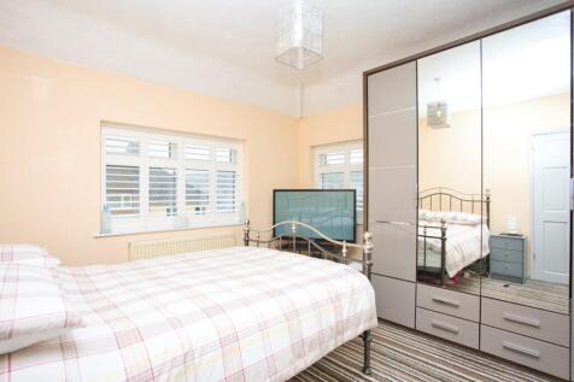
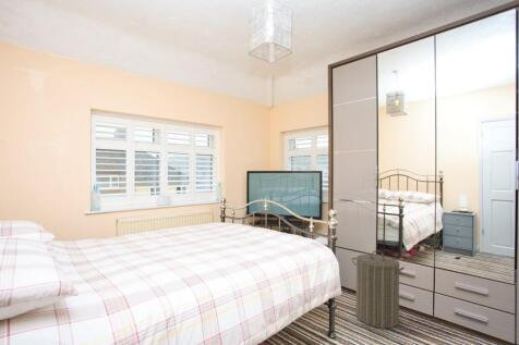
+ laundry hamper (376, 284)
